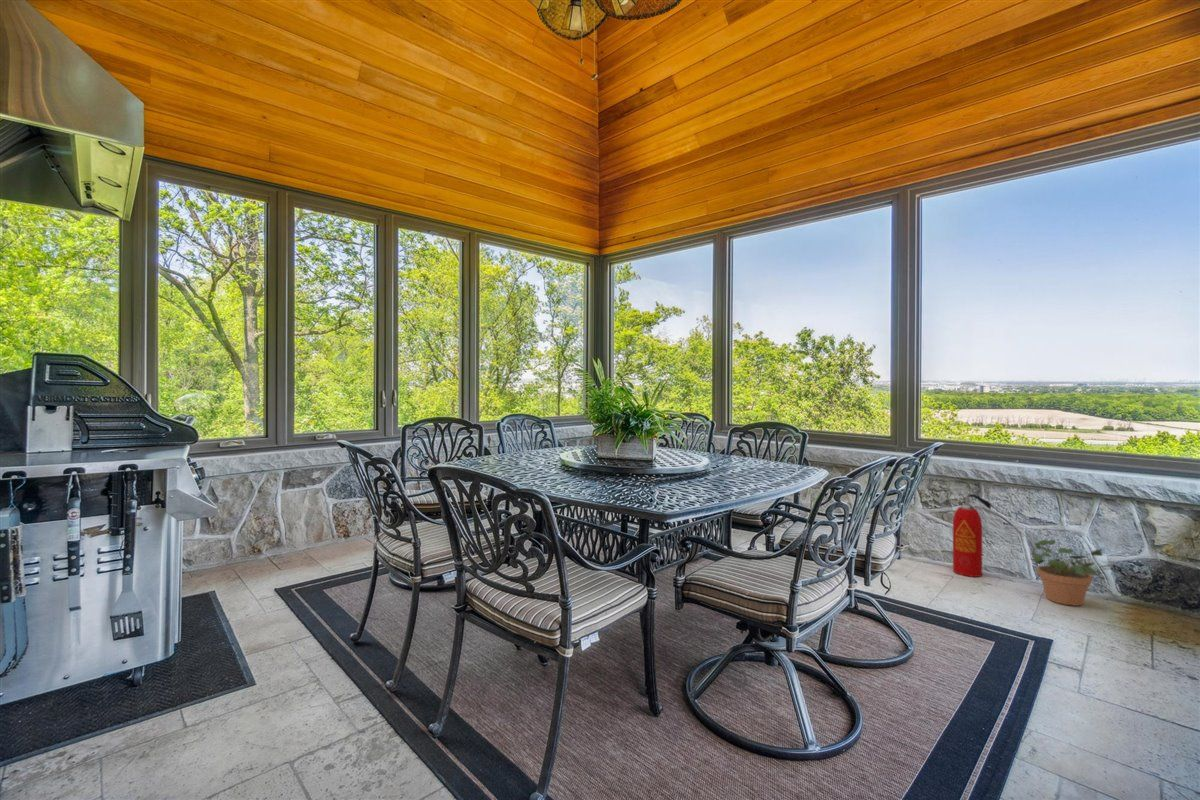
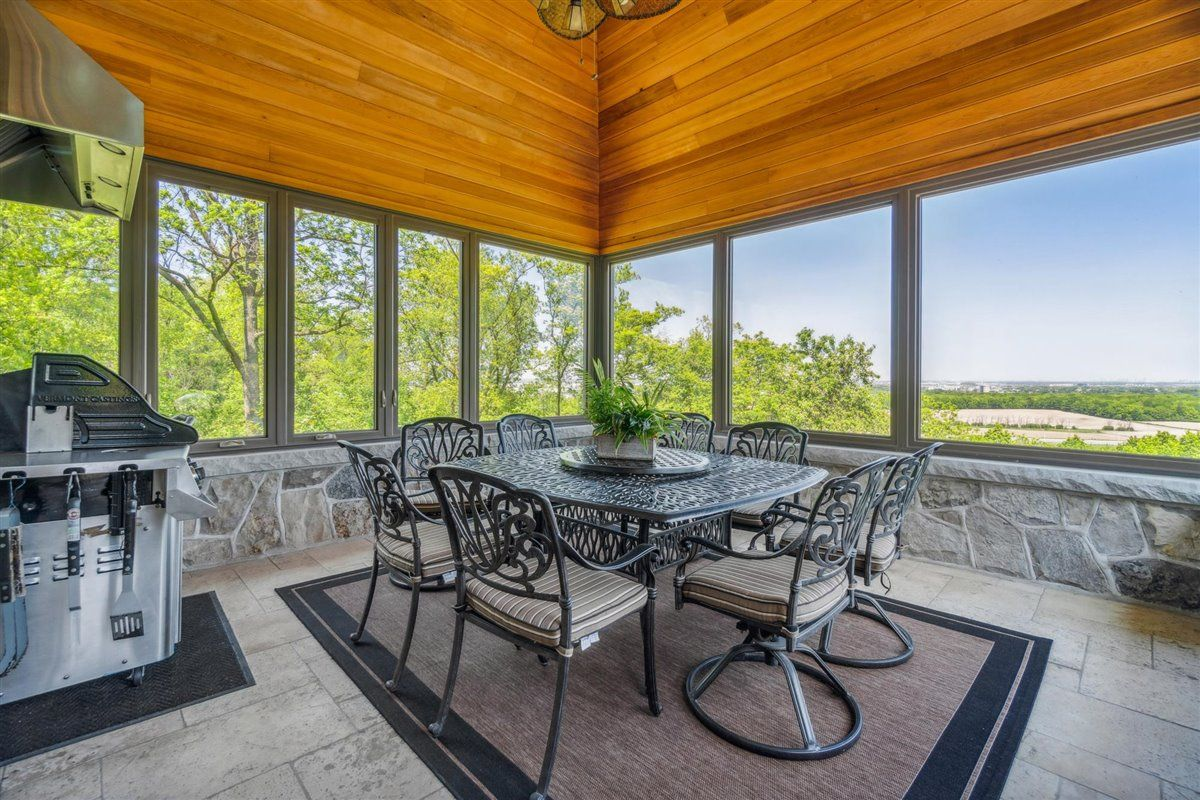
- fire extinguisher (969, 533)
- potted plant (1070, 573)
